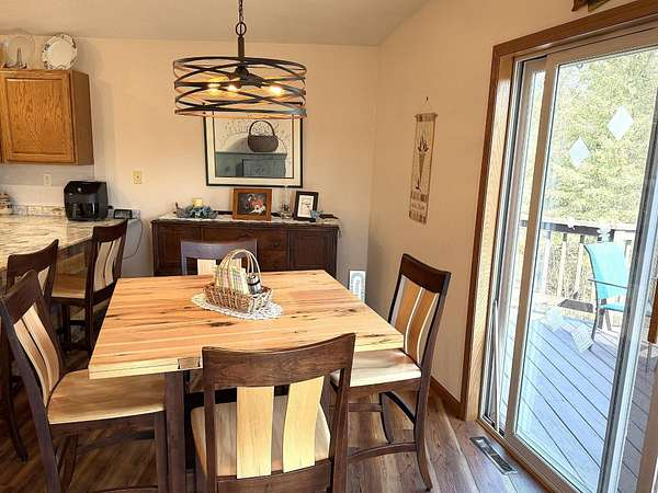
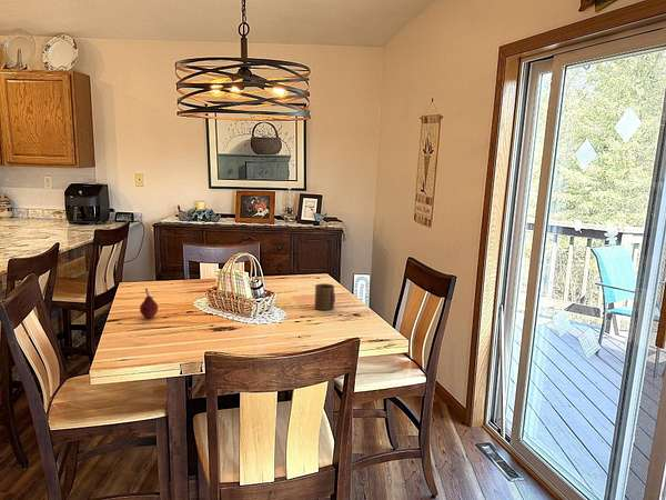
+ cup (324, 297)
+ fruit (149, 302)
